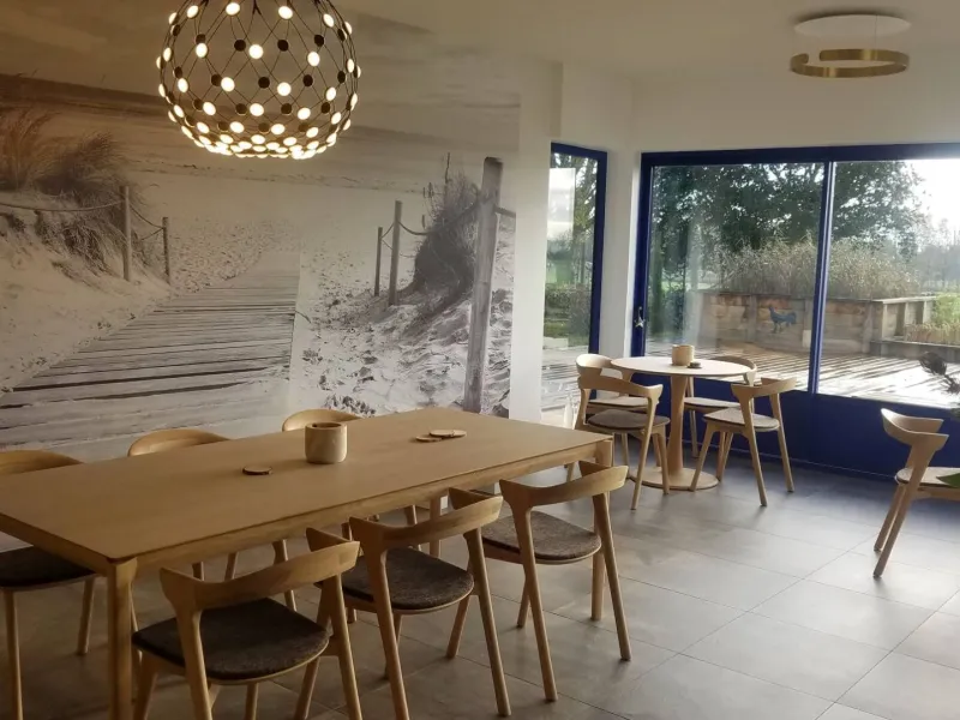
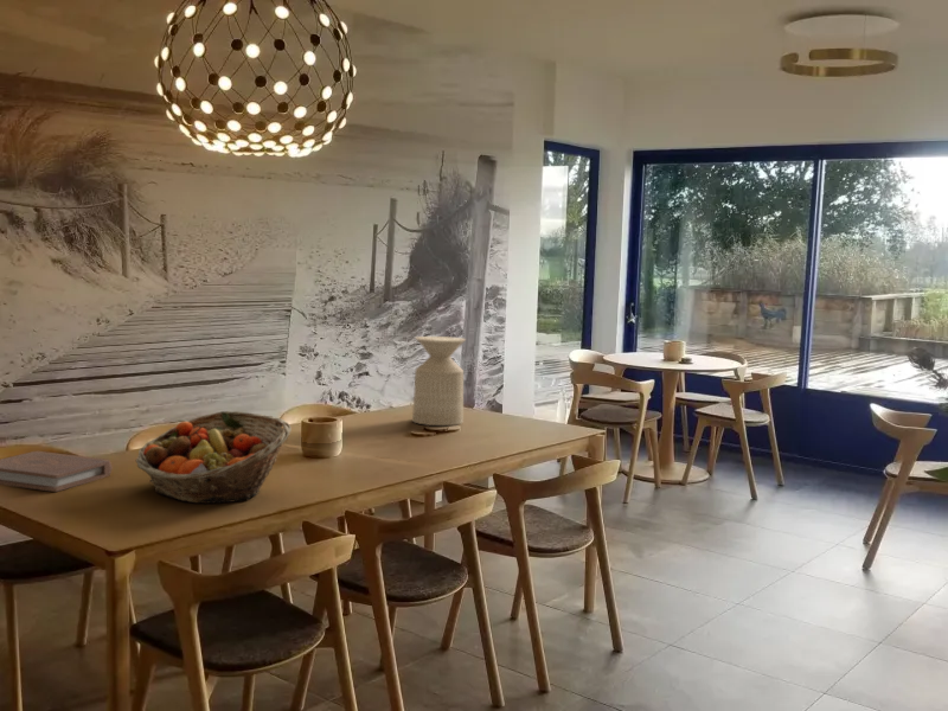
+ side table (438, 379)
+ book (46, 469)
+ fruit basket (213, 455)
